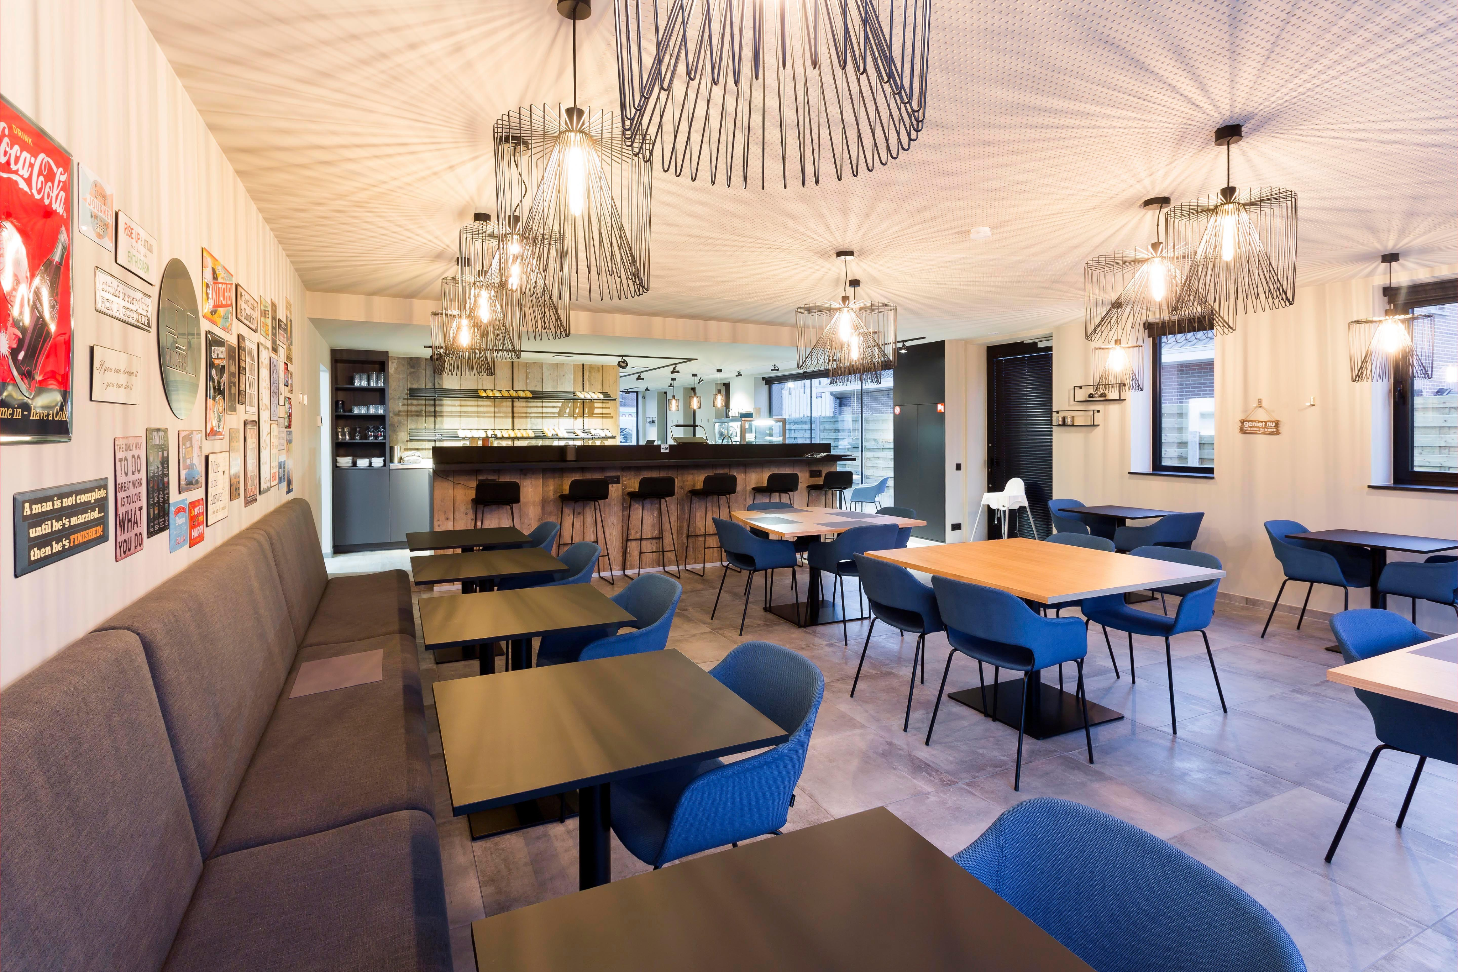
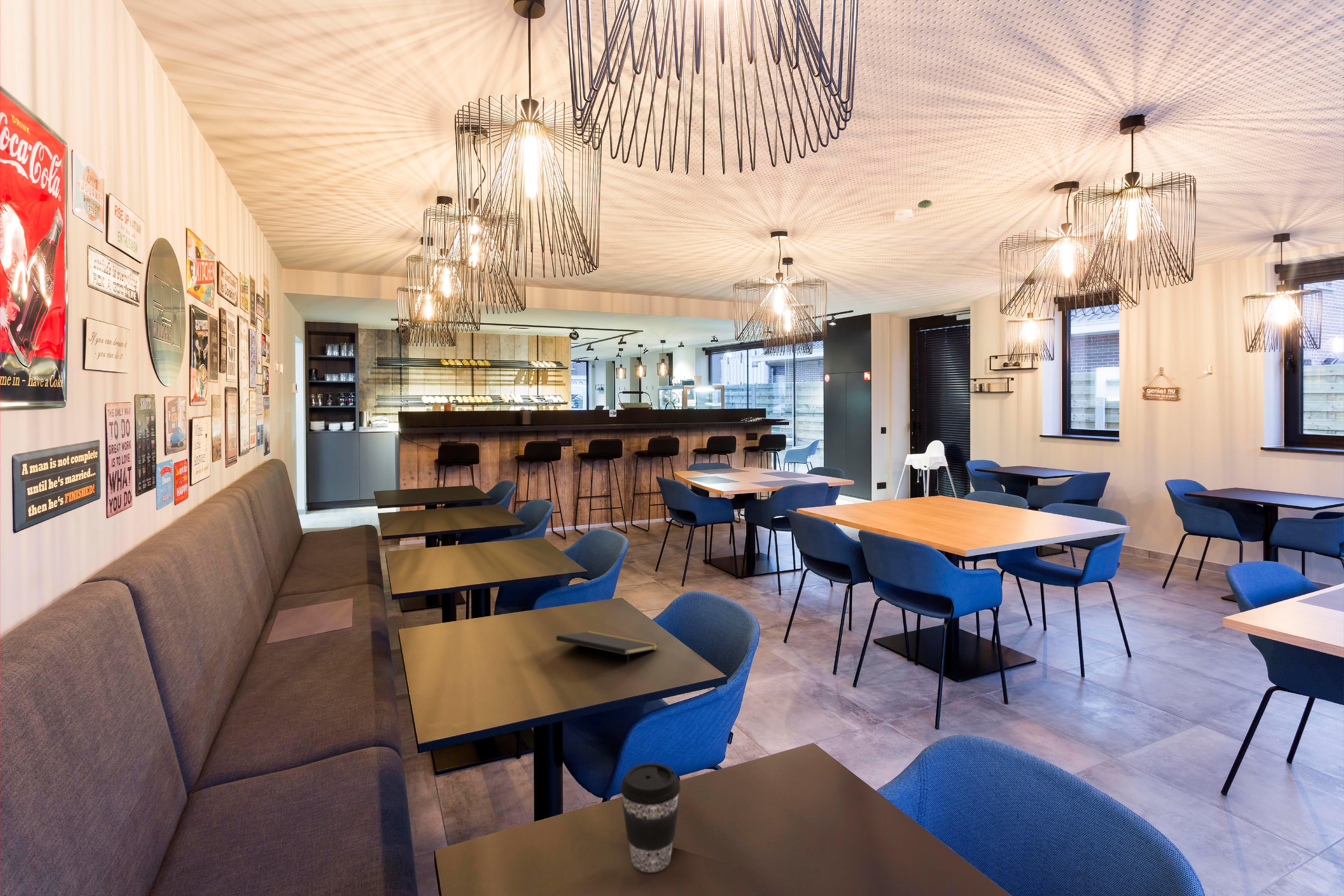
+ smoke detector (925, 204)
+ coffee cup (650, 818)
+ notepad (607, 642)
